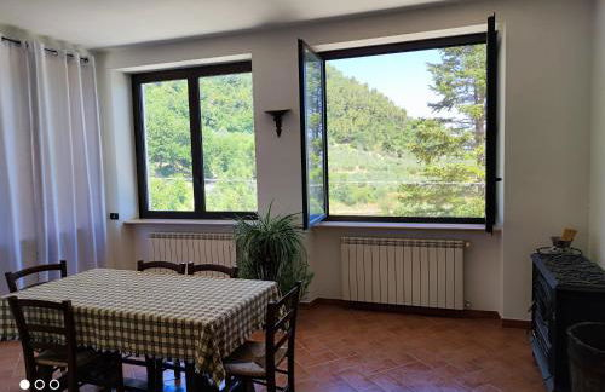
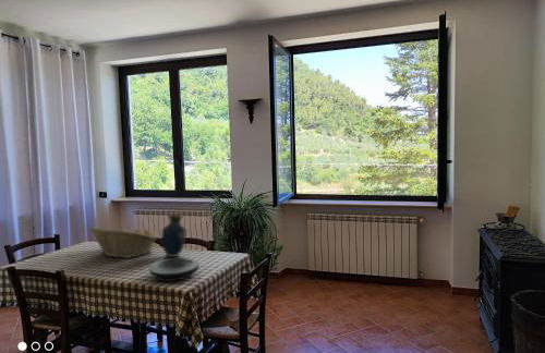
+ vase (173, 235)
+ fruit basket (123, 238)
+ plate (174, 269)
